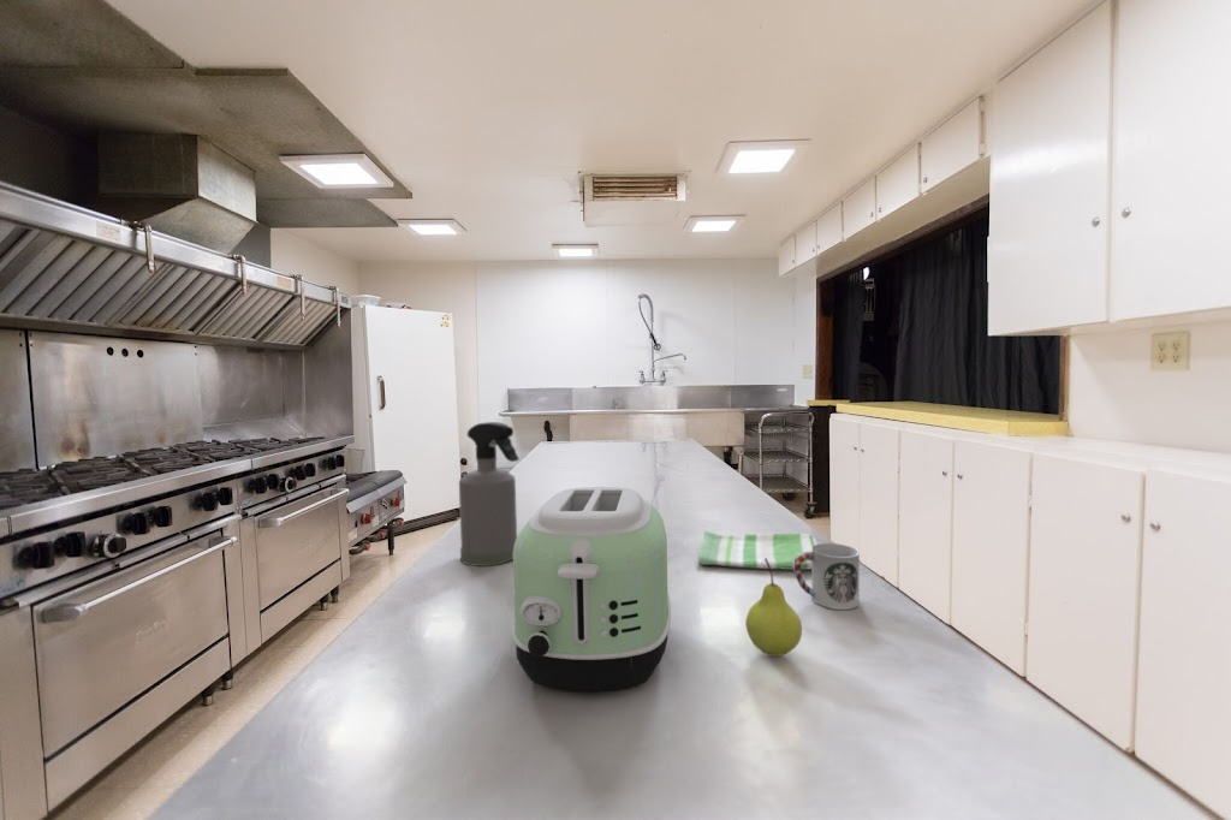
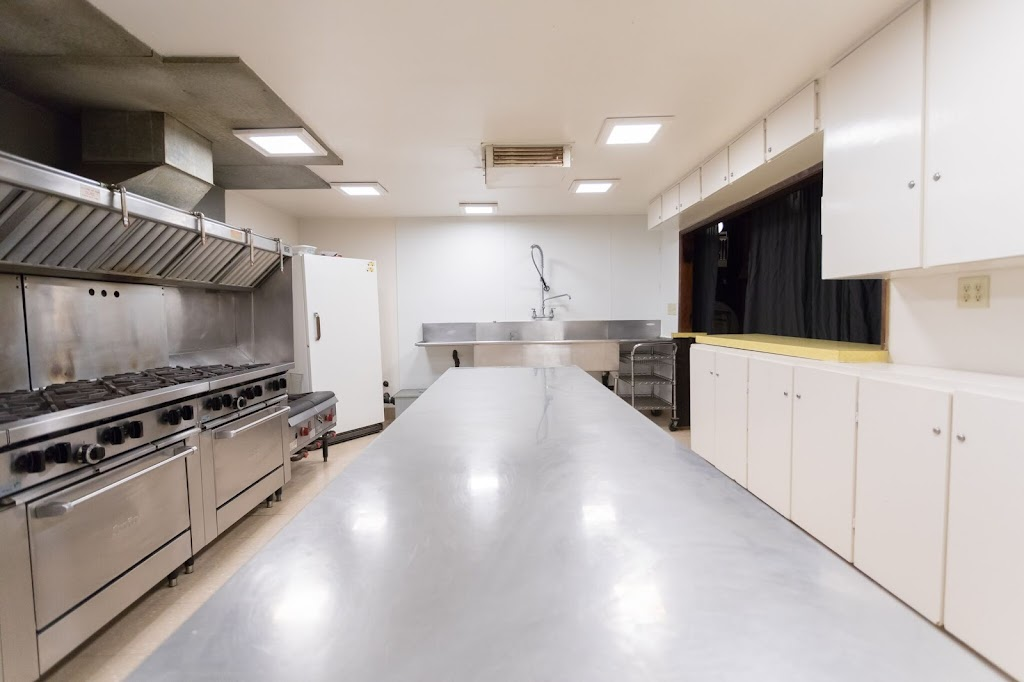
- fruit (773, 607)
- spray bottle (490, 489)
- toaster (593, 576)
- cup (825, 575)
- dish towel (759, 548)
